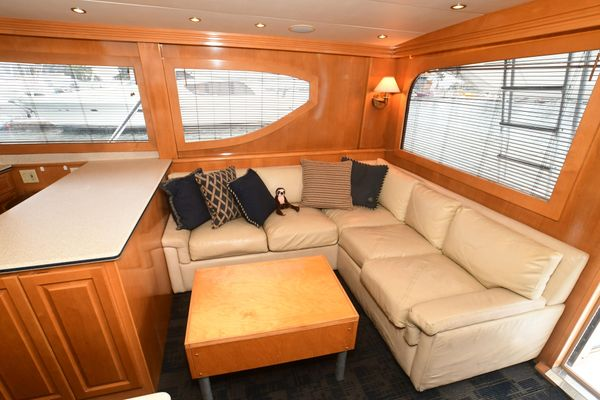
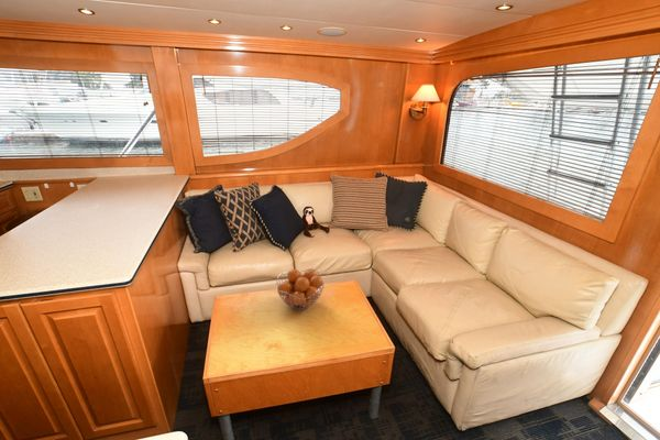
+ fruit basket (300, 288)
